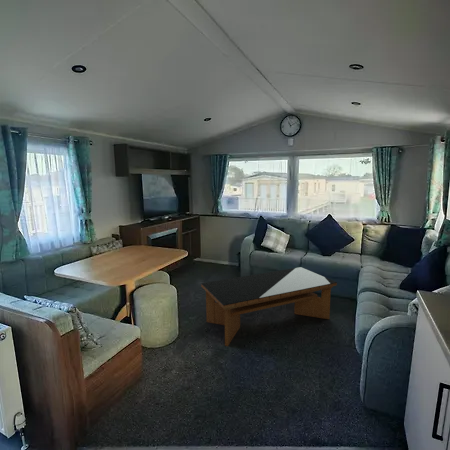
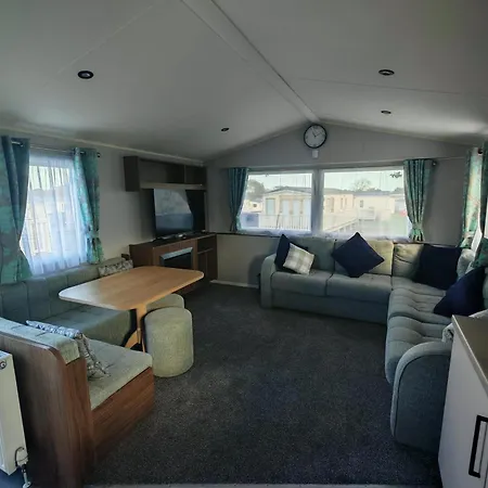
- coffee table (268, 301)
